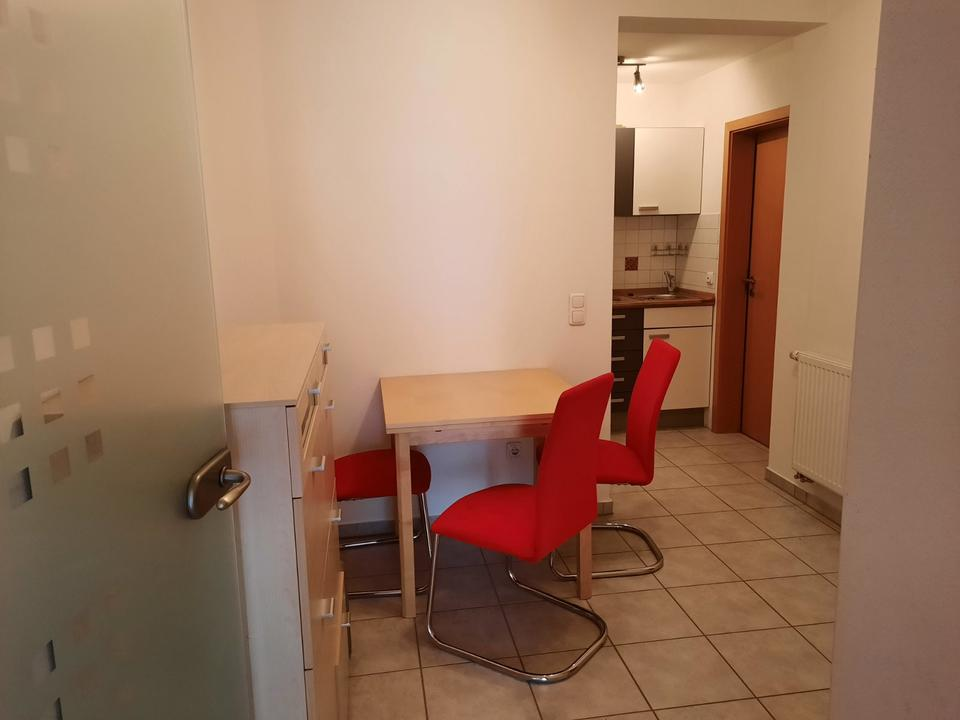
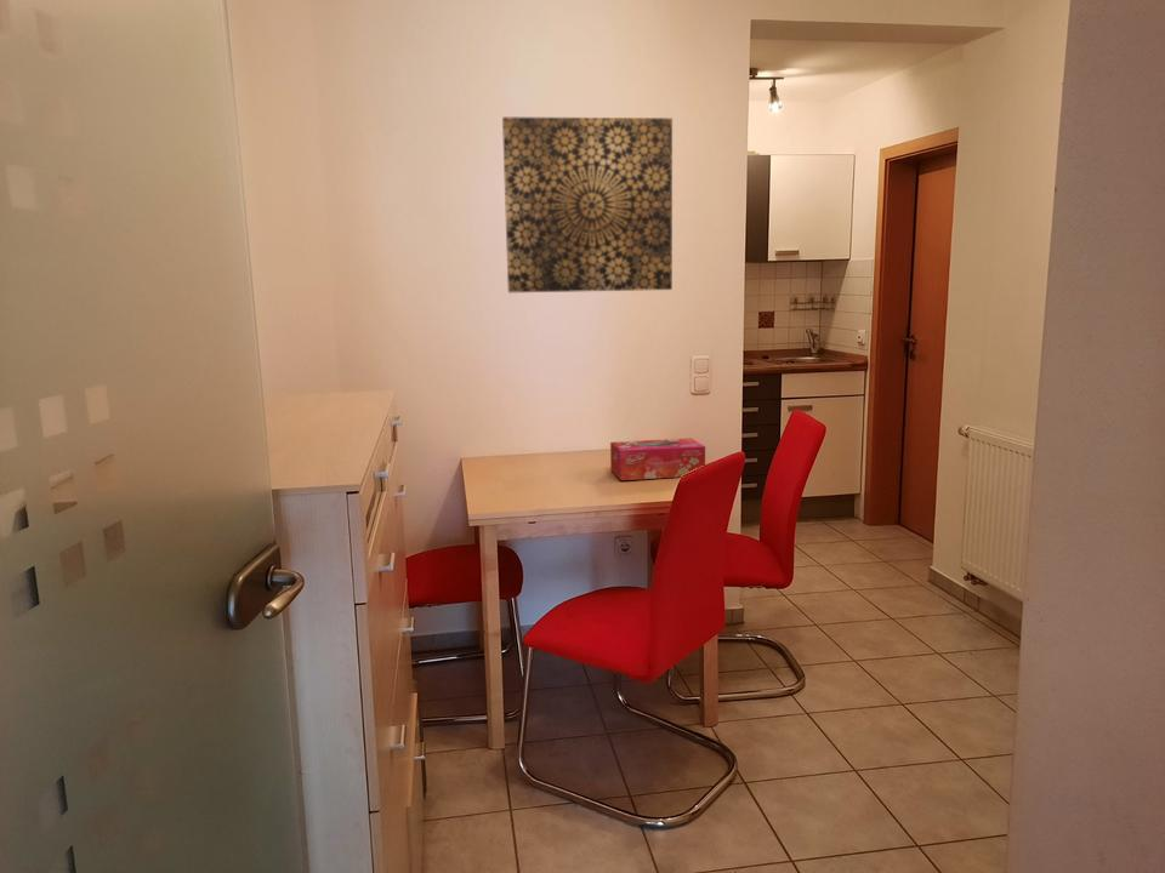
+ wall art (589, 206)
+ tissue box (657, 458)
